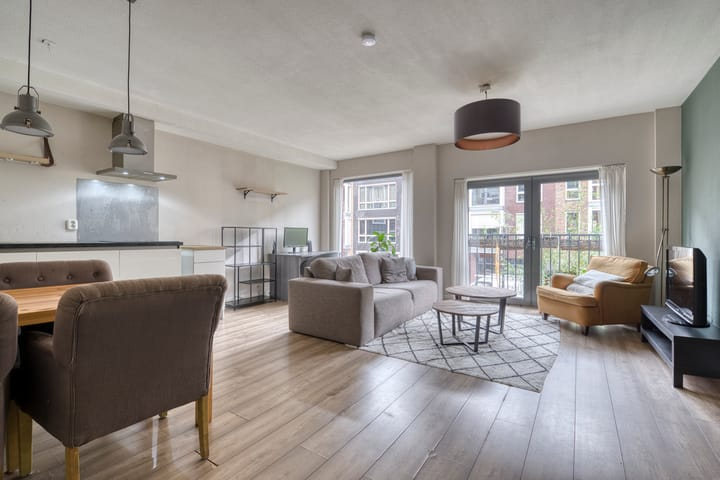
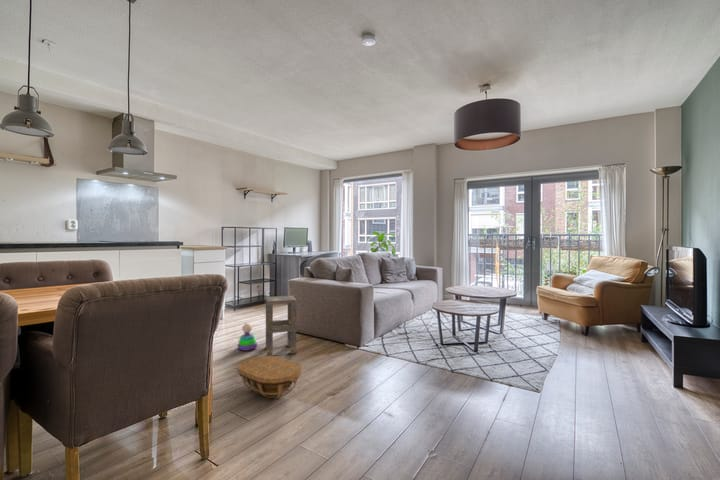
+ side table (280, 324)
+ stacking toy (247, 335)
+ basket (269, 379)
